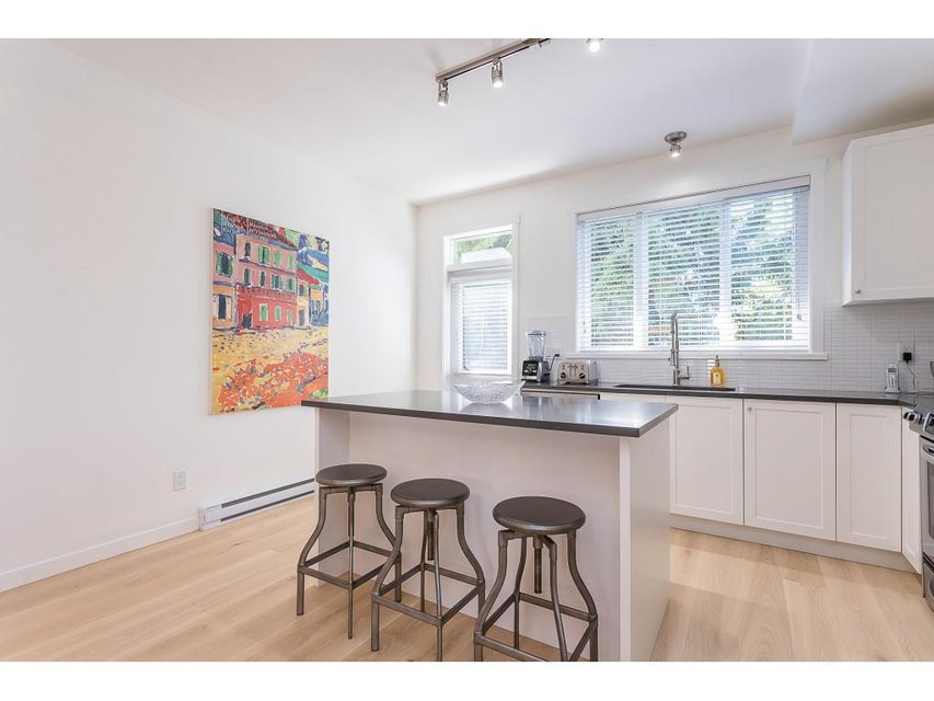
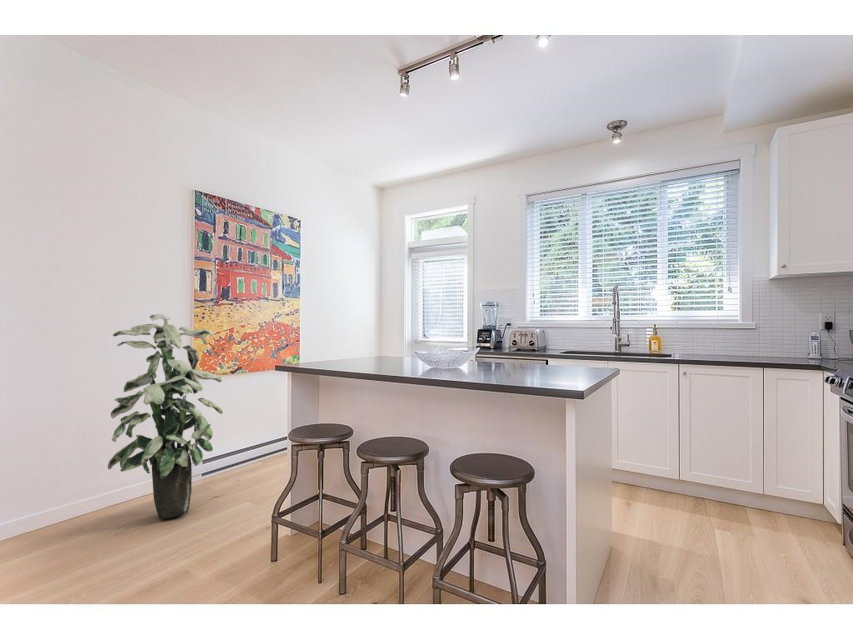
+ indoor plant (165, 413)
